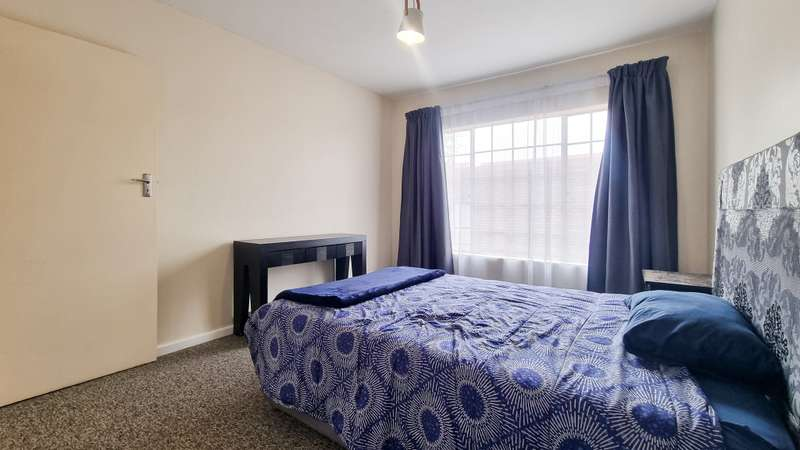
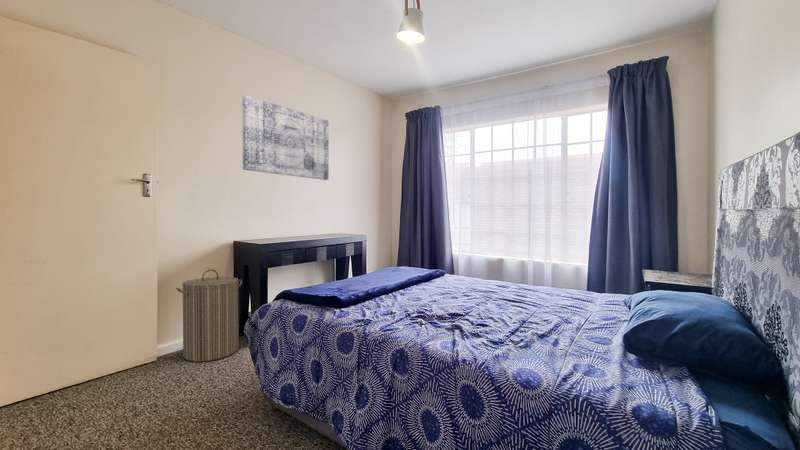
+ laundry hamper (211, 310)
+ wall art (289, 142)
